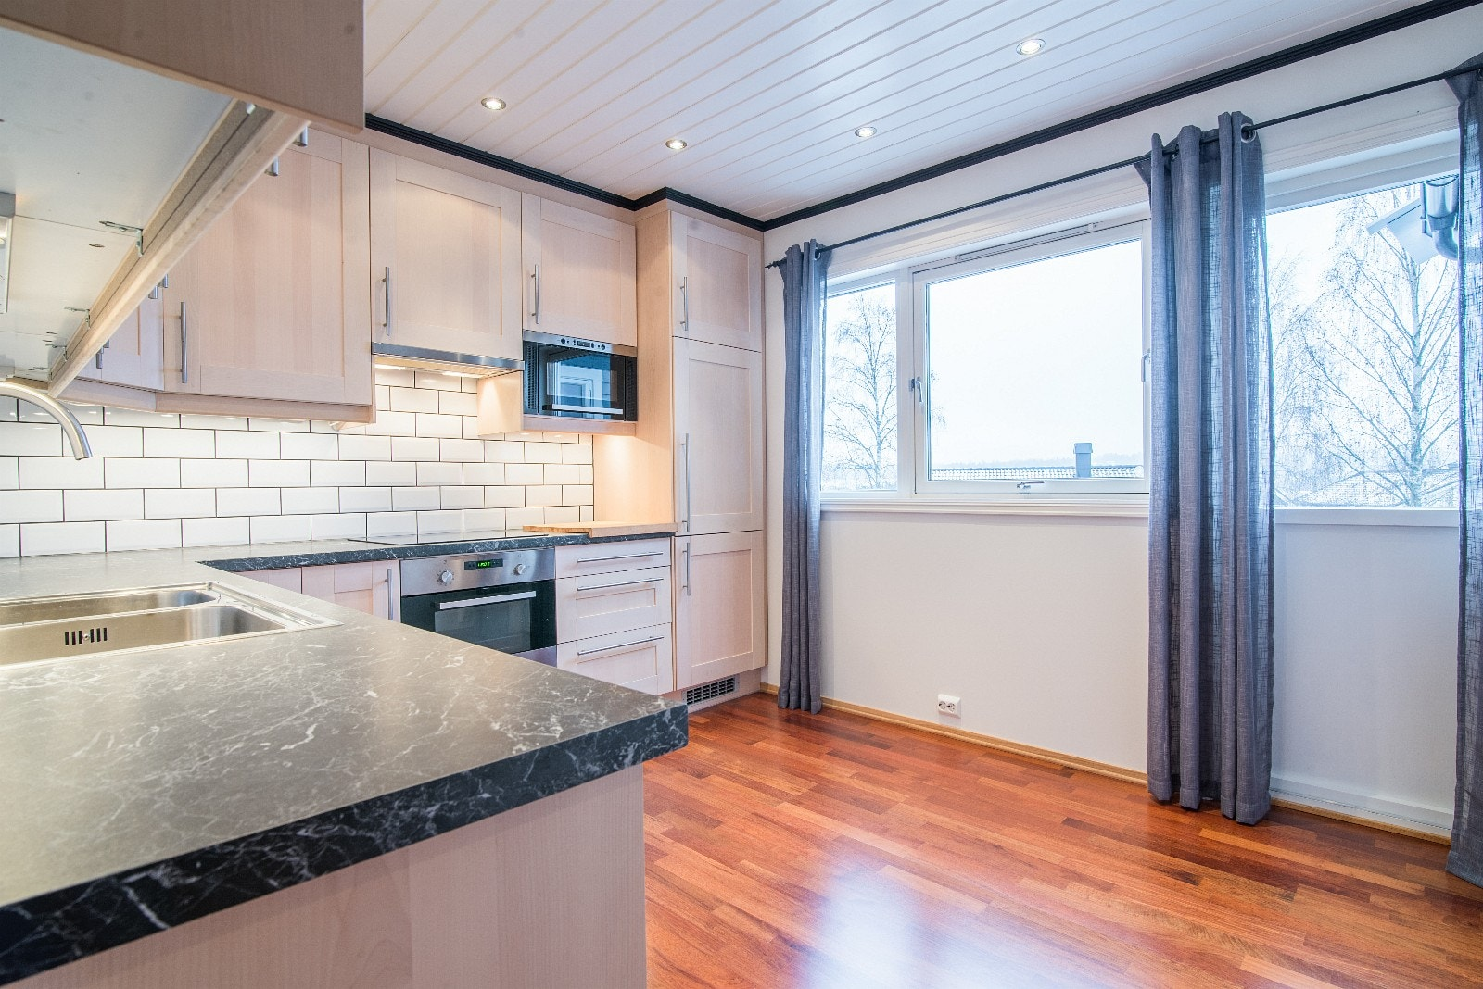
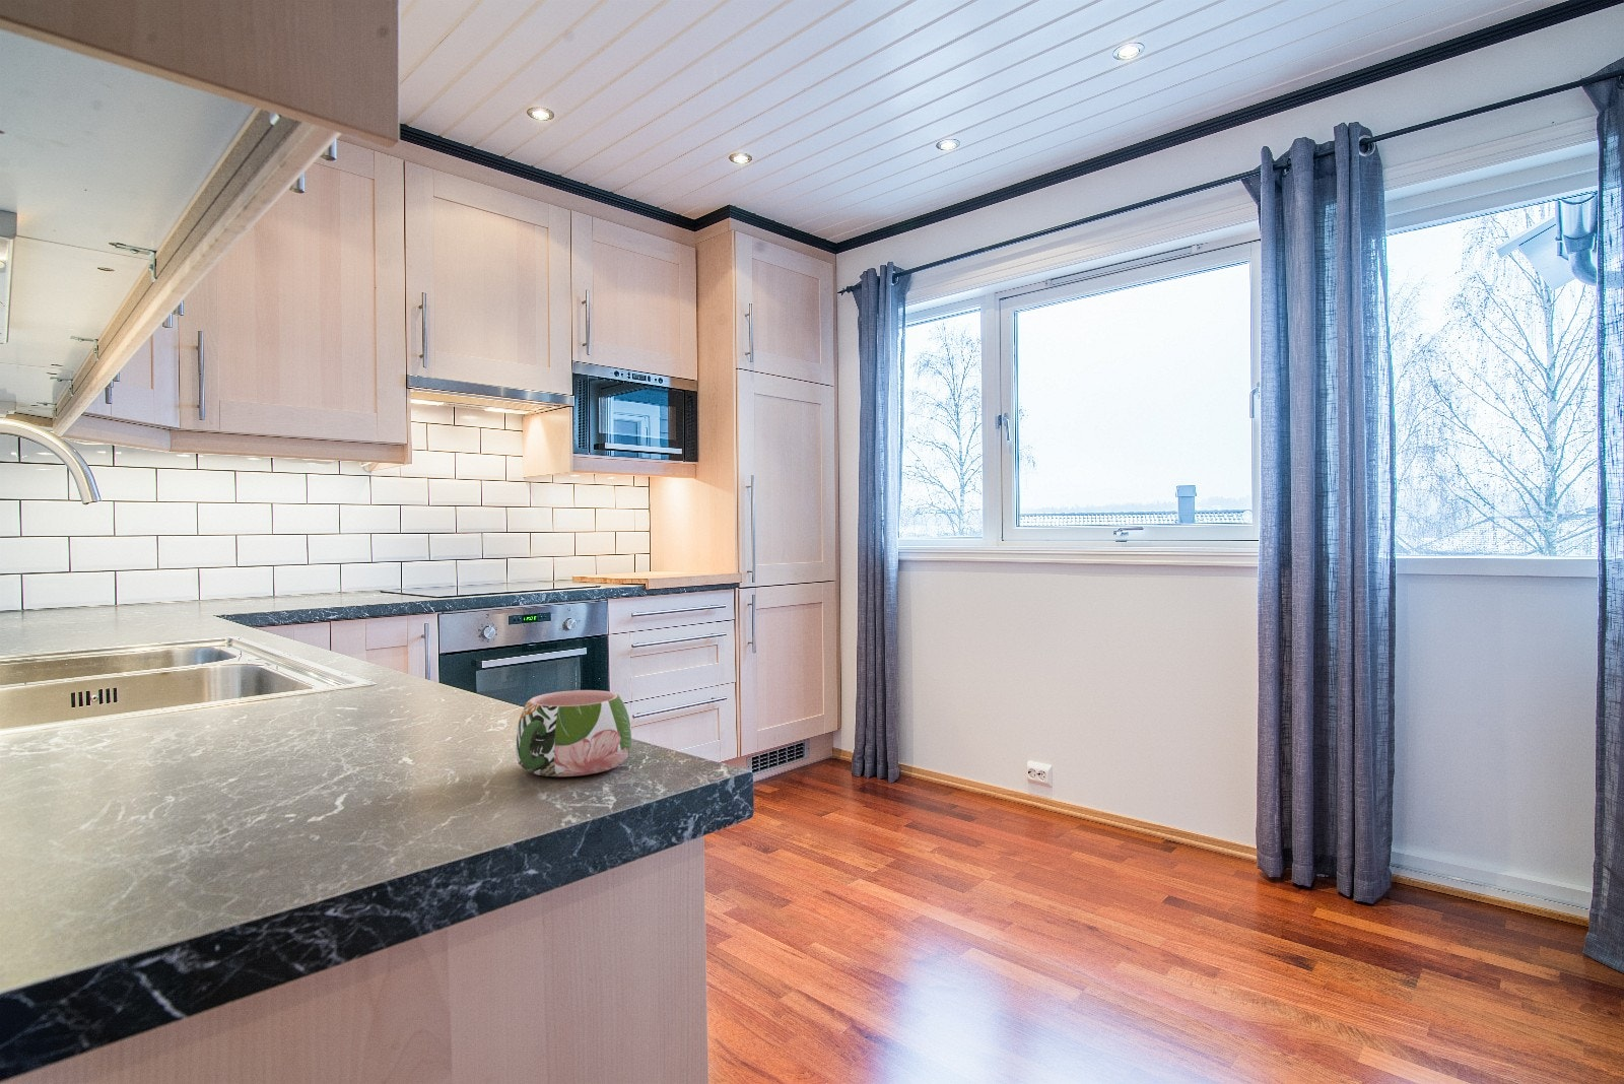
+ mug (566, 734)
